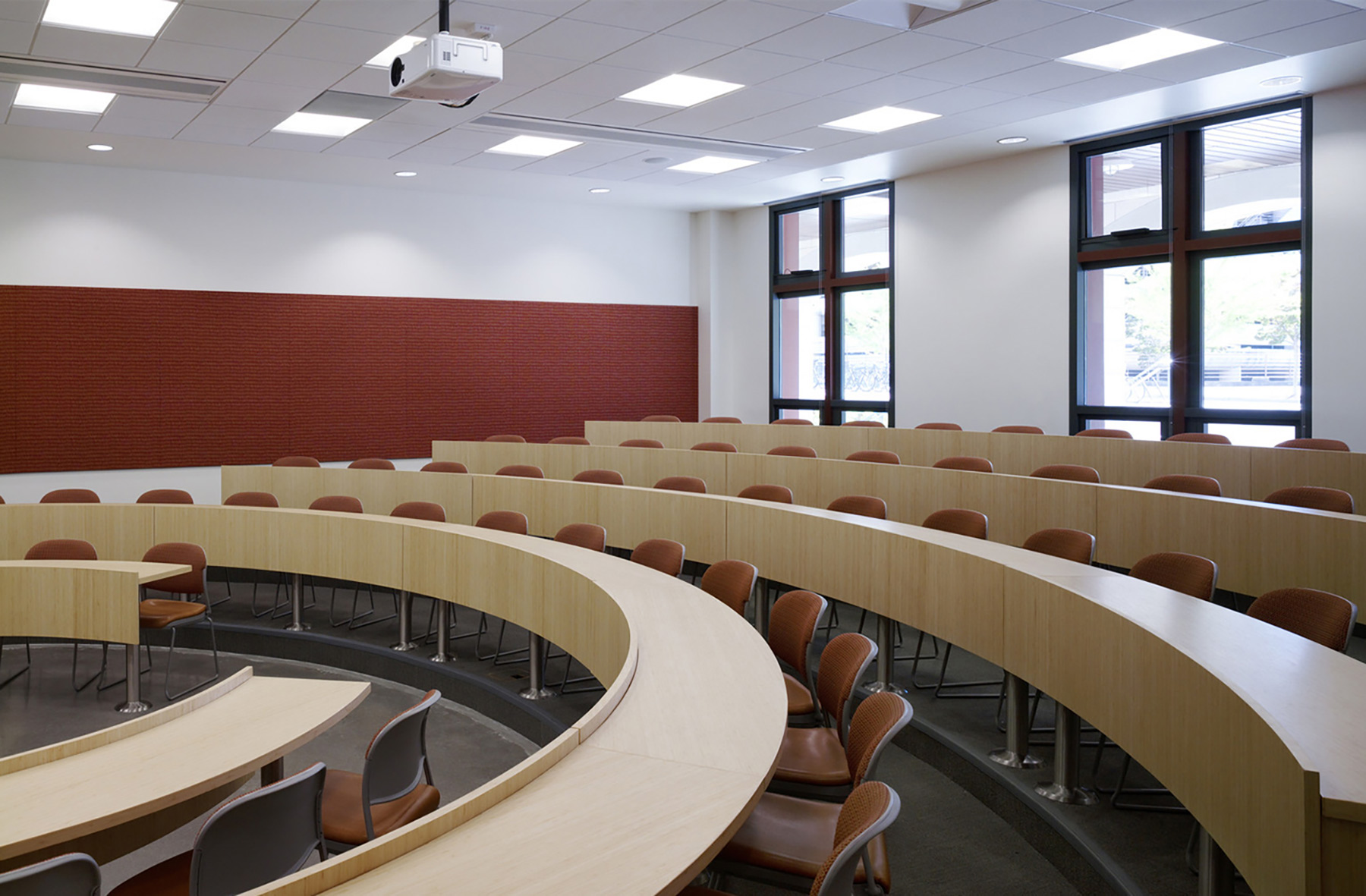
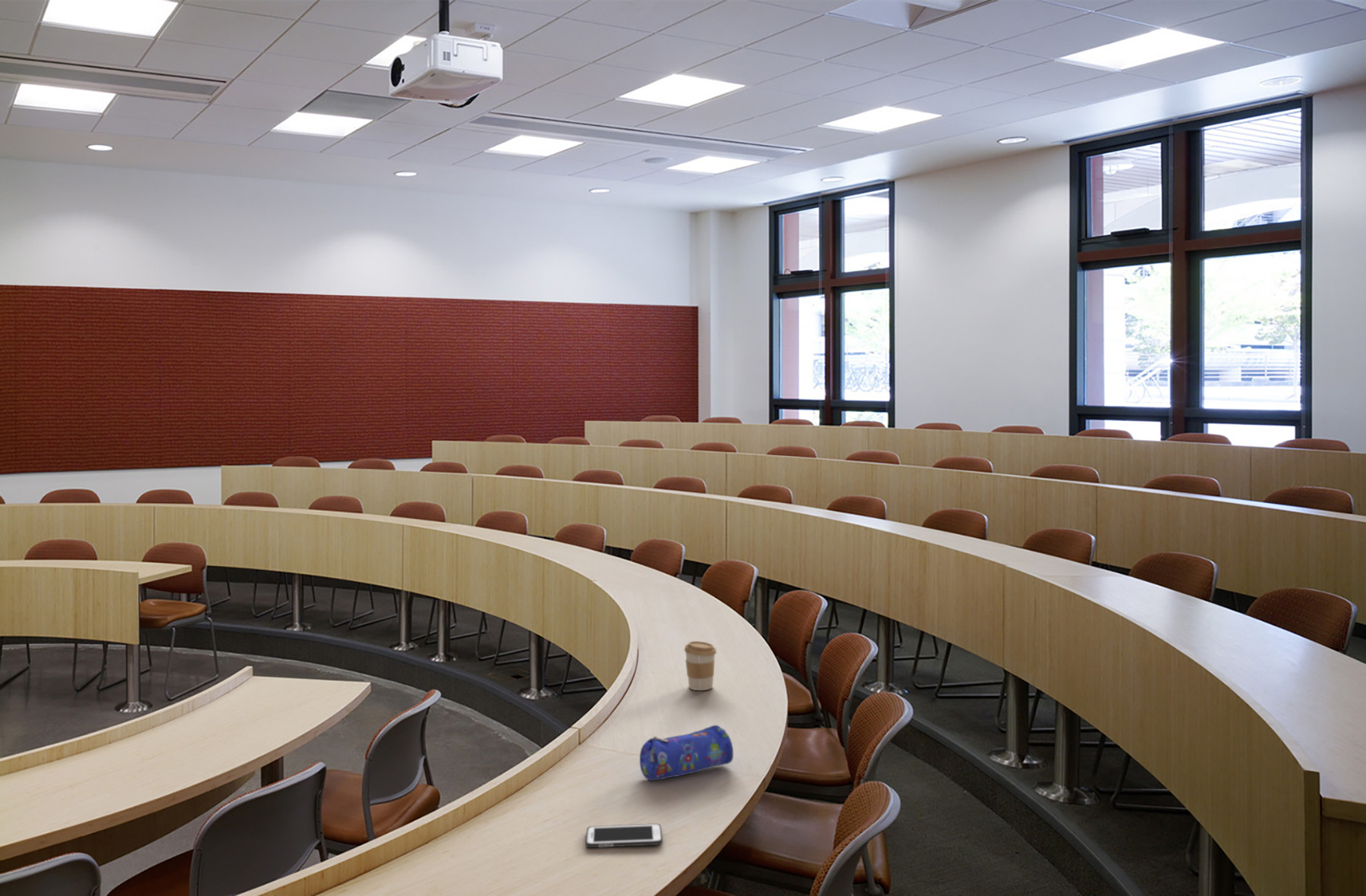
+ cell phone (624, 835)
+ pencil case (686, 751)
+ coffee cup (700, 665)
